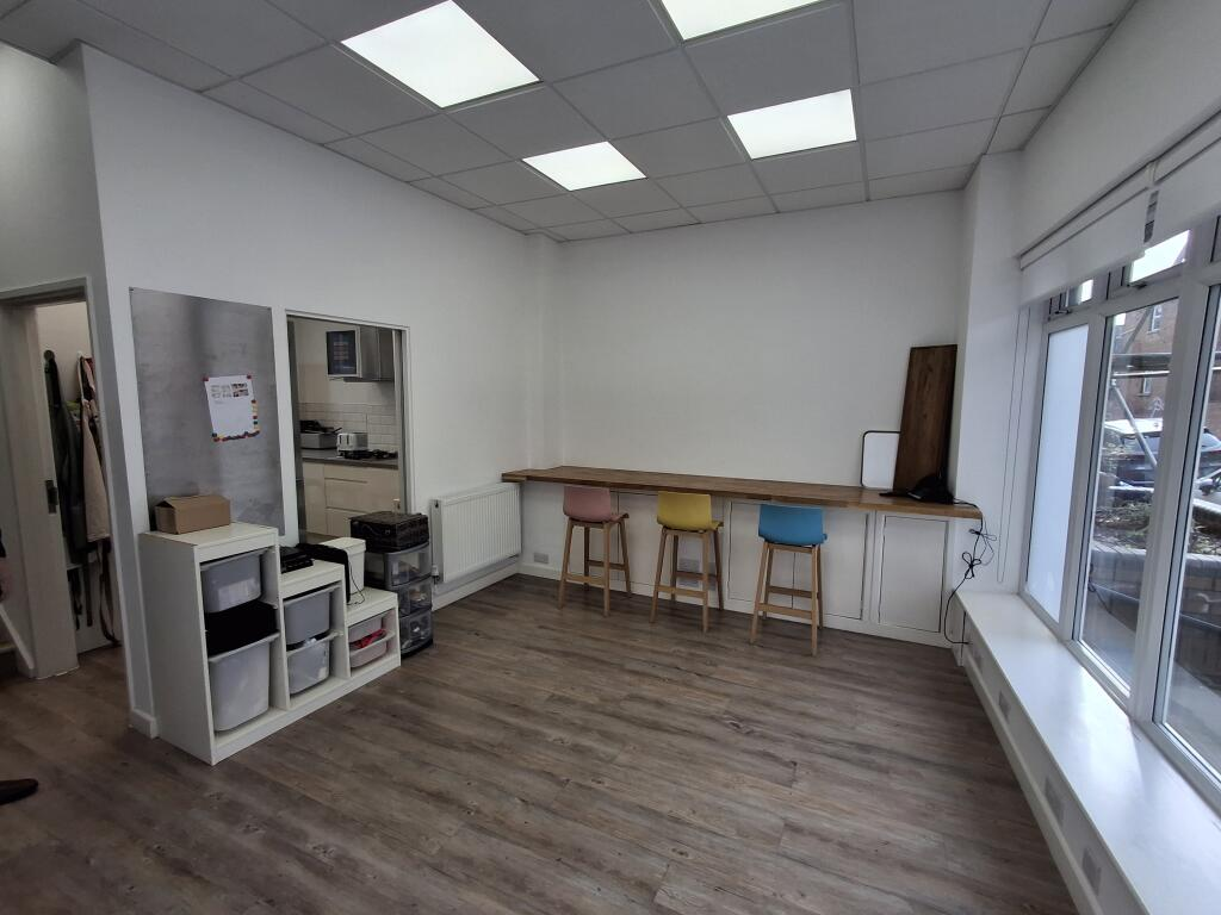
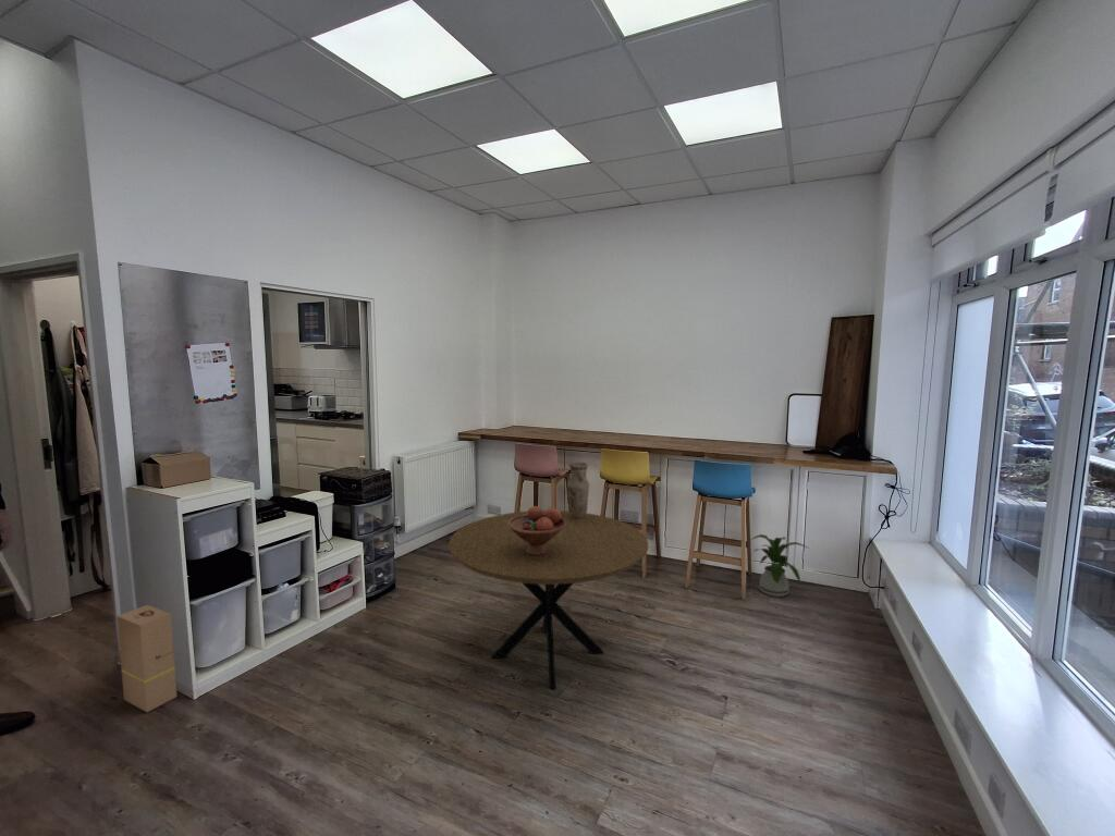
+ vase (577, 490)
+ fruit bowl (537, 531)
+ dining table (548, 597)
+ house plant (777, 560)
+ cardboard box (147, 656)
